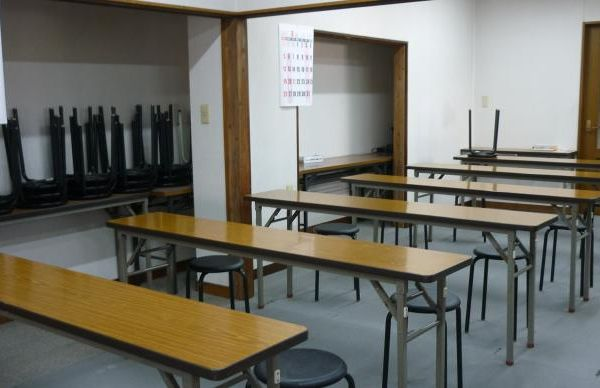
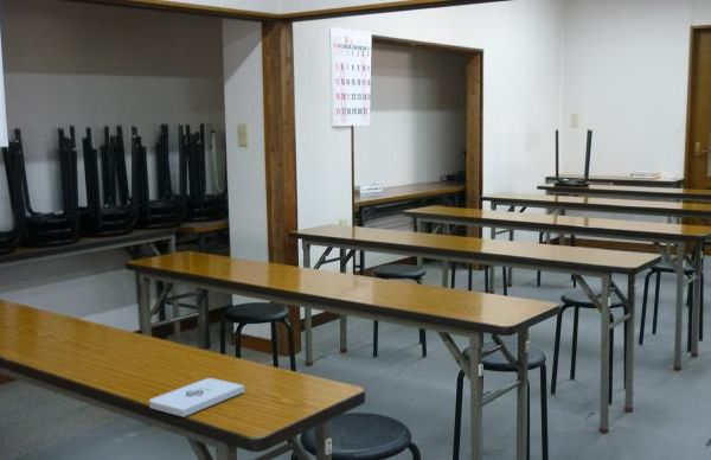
+ notepad (197, 396)
